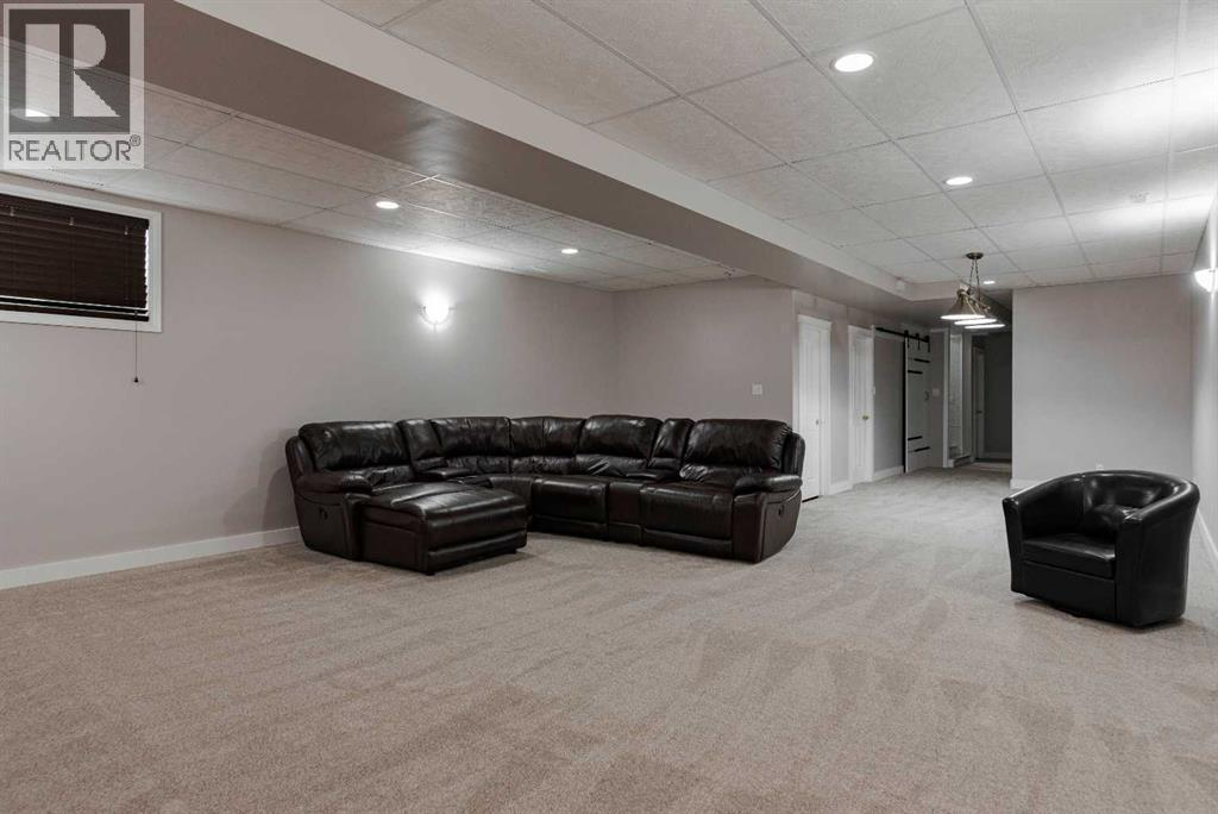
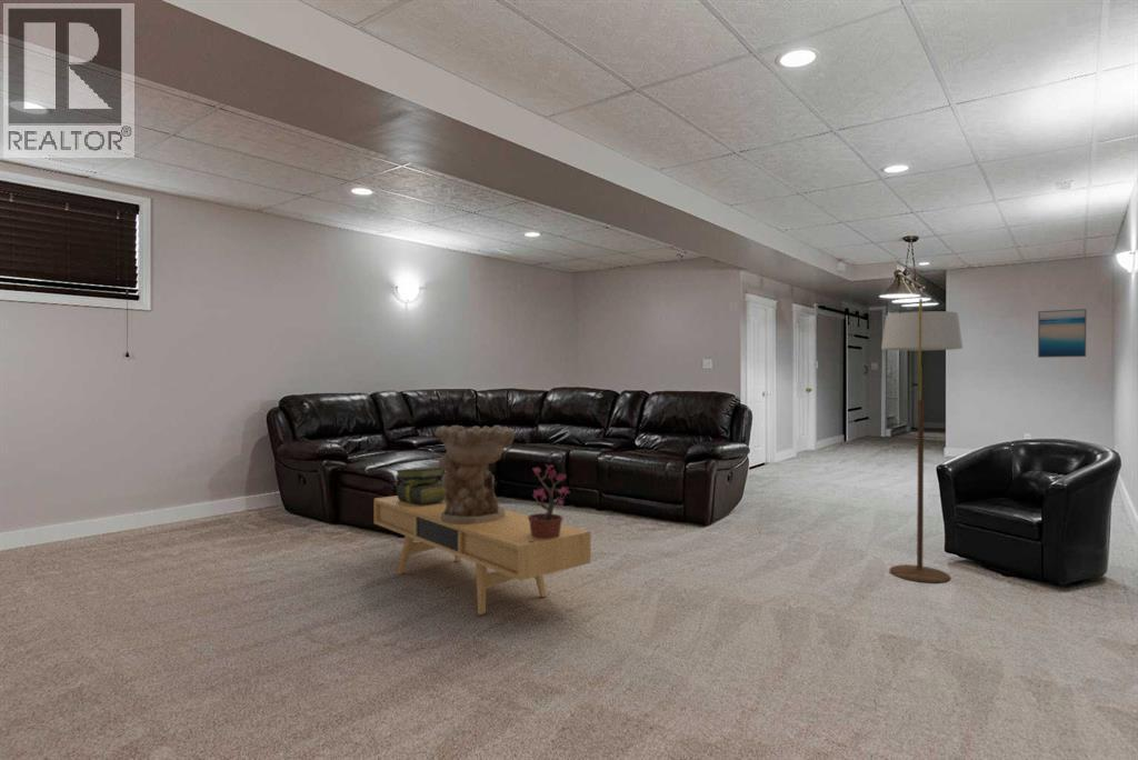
+ floor lamp (920, 438)
+ potted plant (542, 497)
+ wall art (1061, 333)
+ stack of books (420, 482)
+ tv console (469, 548)
+ decorative bowl (475, 470)
